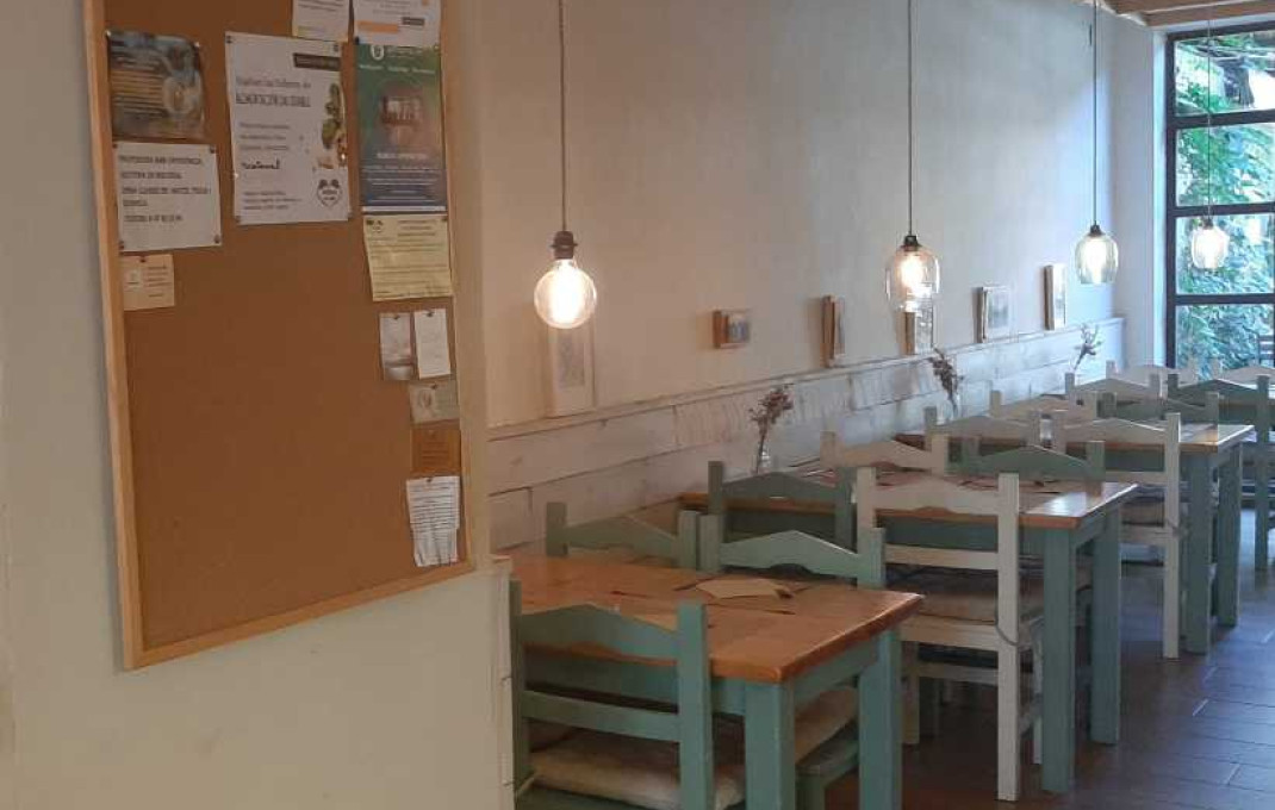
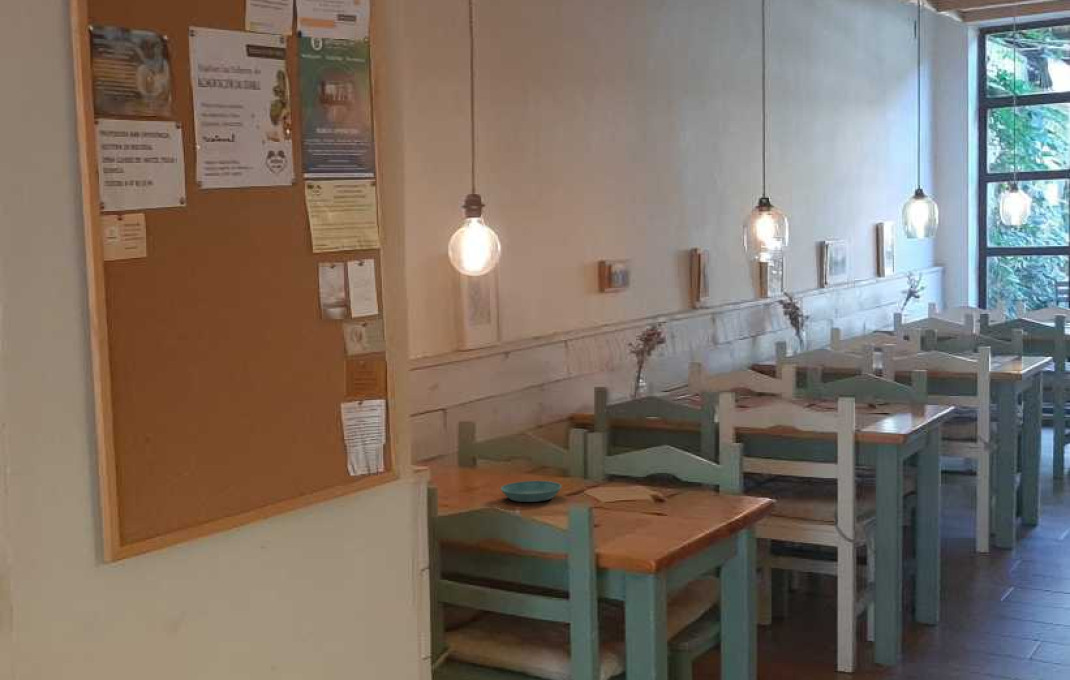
+ saucer (531, 492)
